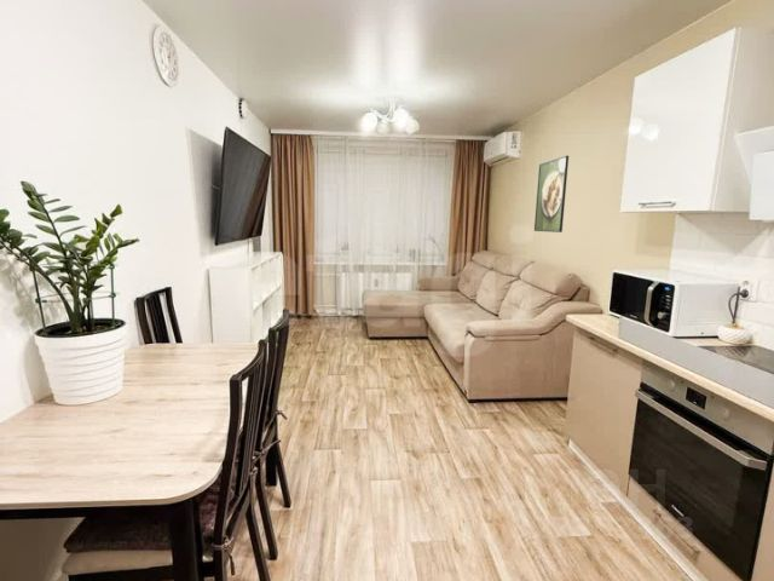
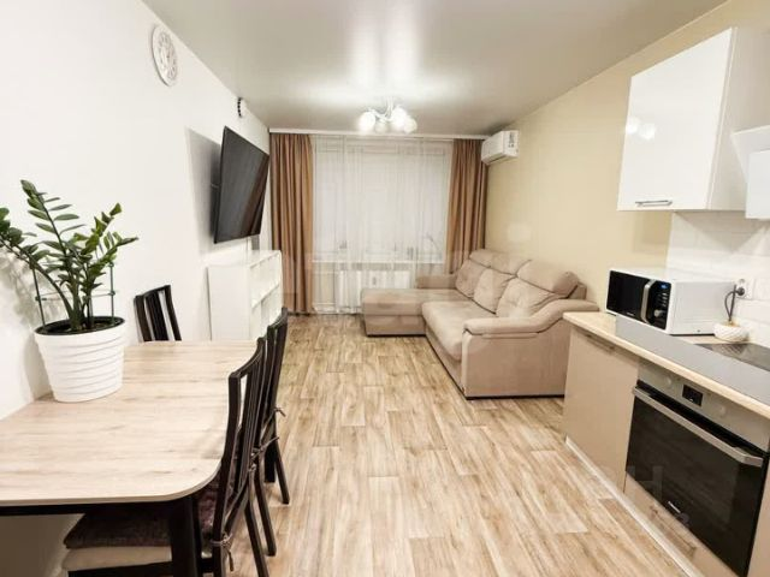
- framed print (549, 196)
